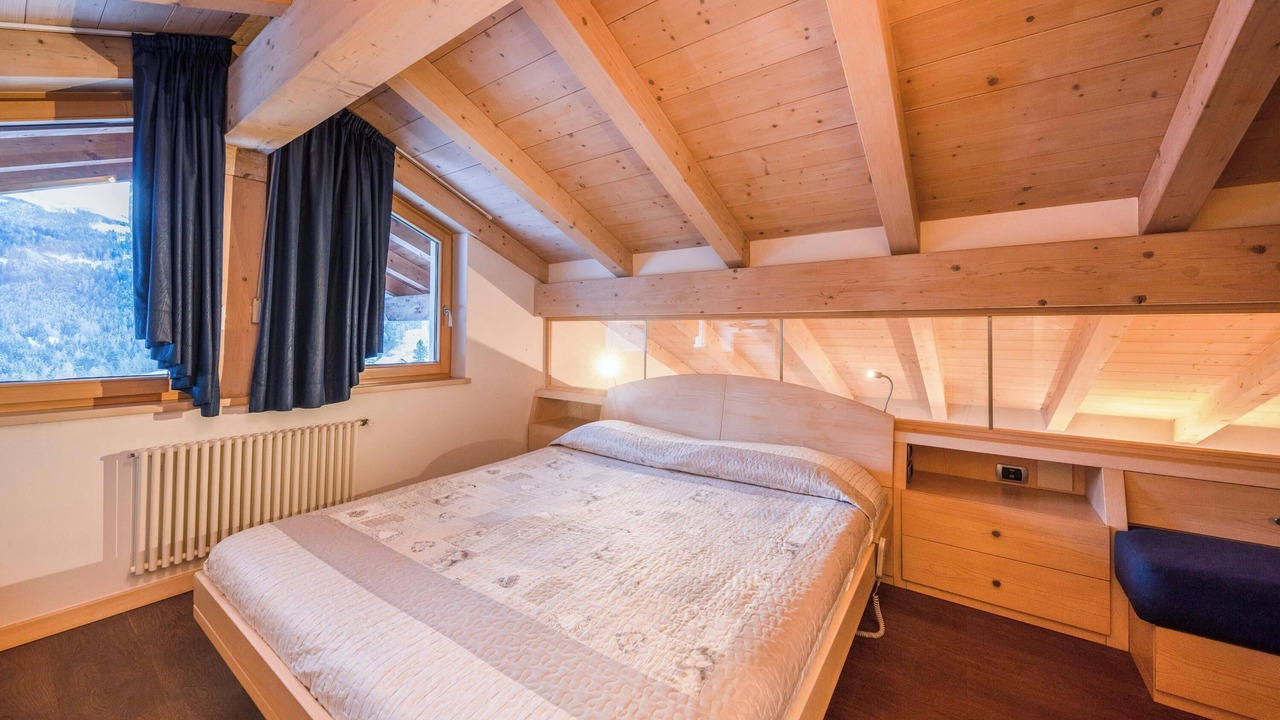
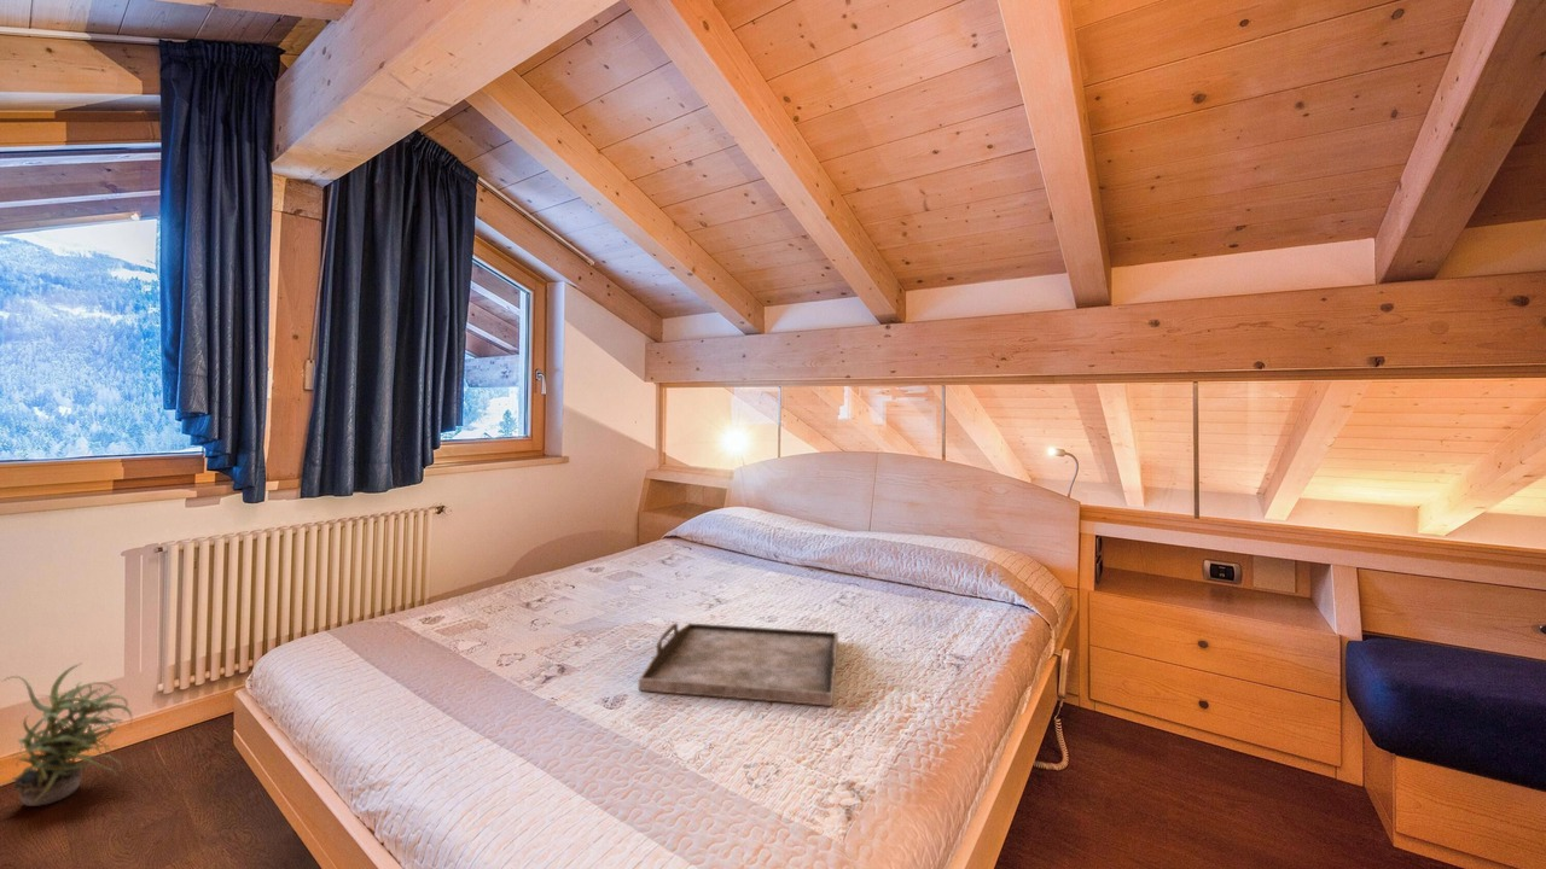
+ serving tray (749, 648)
+ potted plant (66, 730)
